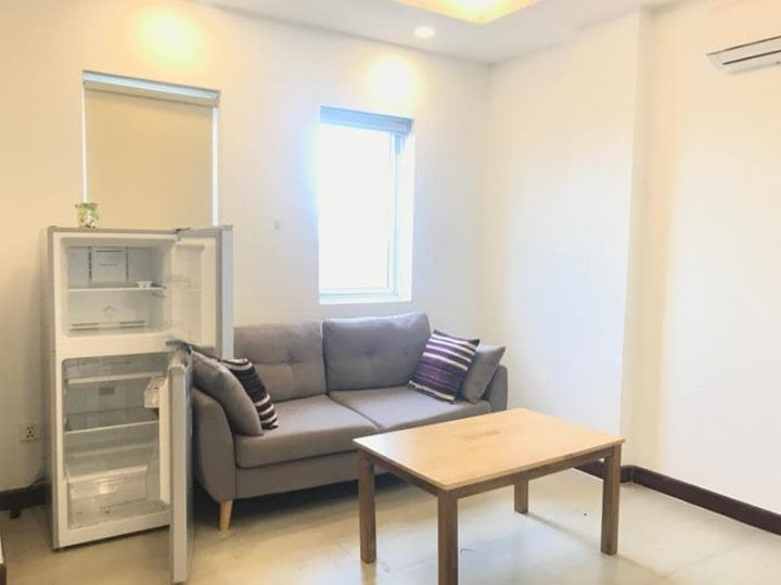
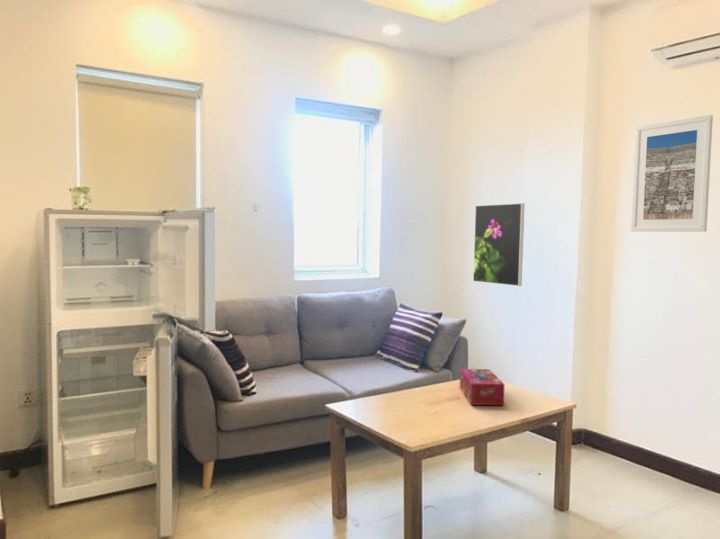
+ tissue box (480, 386)
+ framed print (497, 244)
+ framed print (669, 176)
